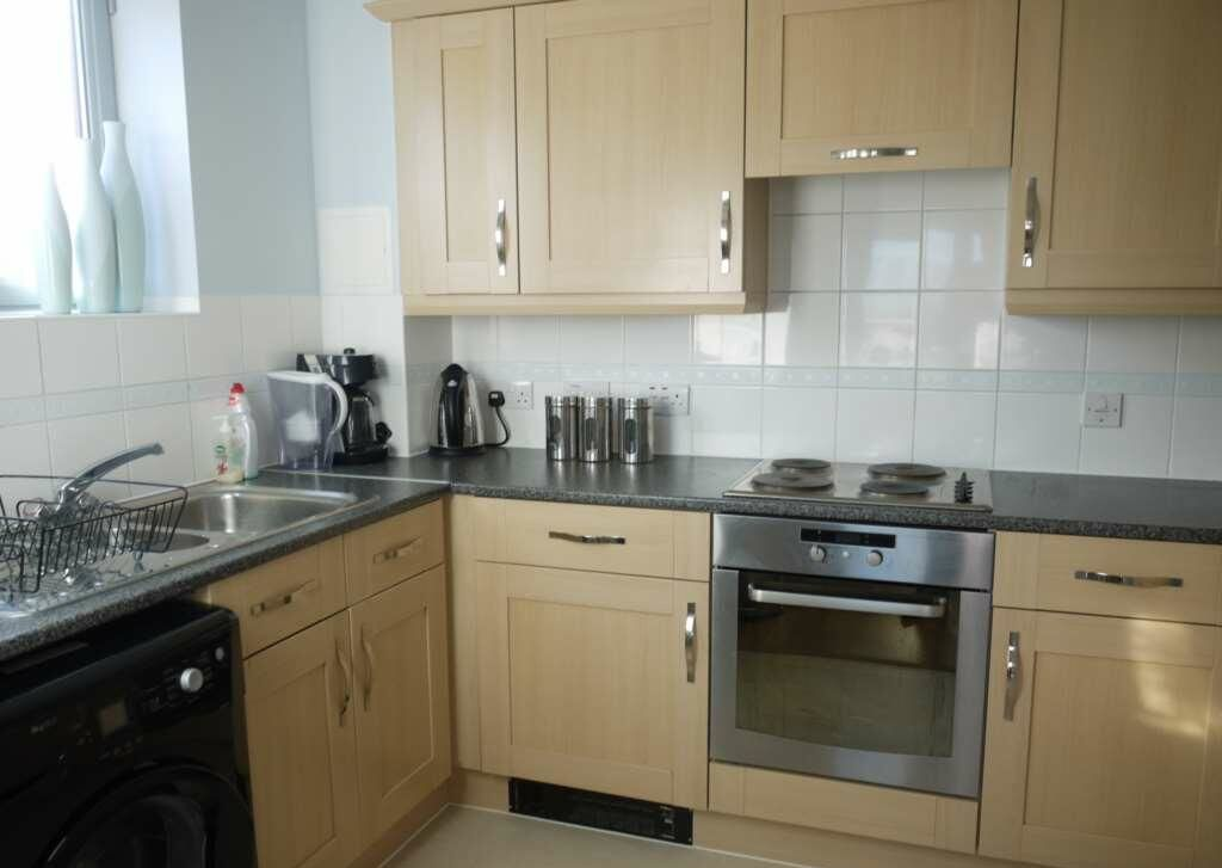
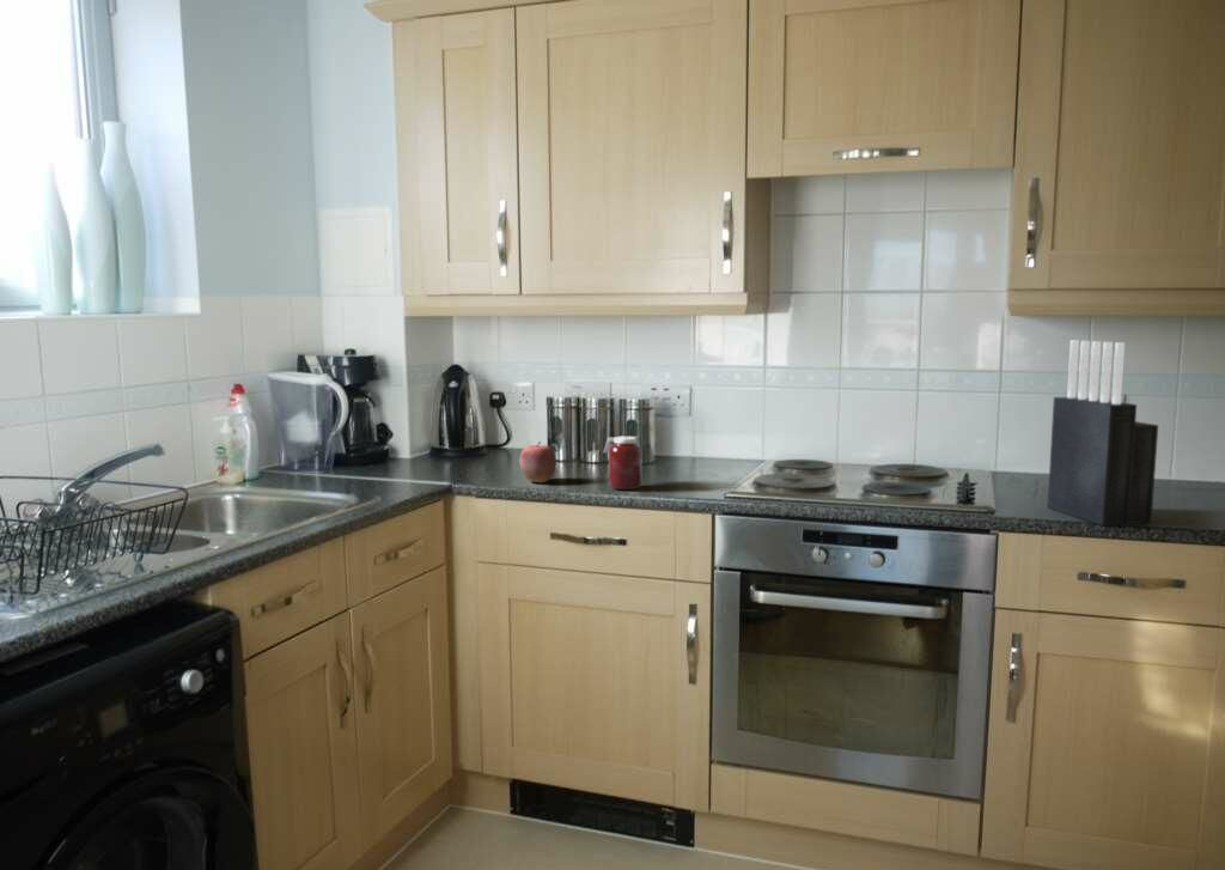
+ jar (623, 461)
+ knife block (1108, 428)
+ apple (537, 461)
